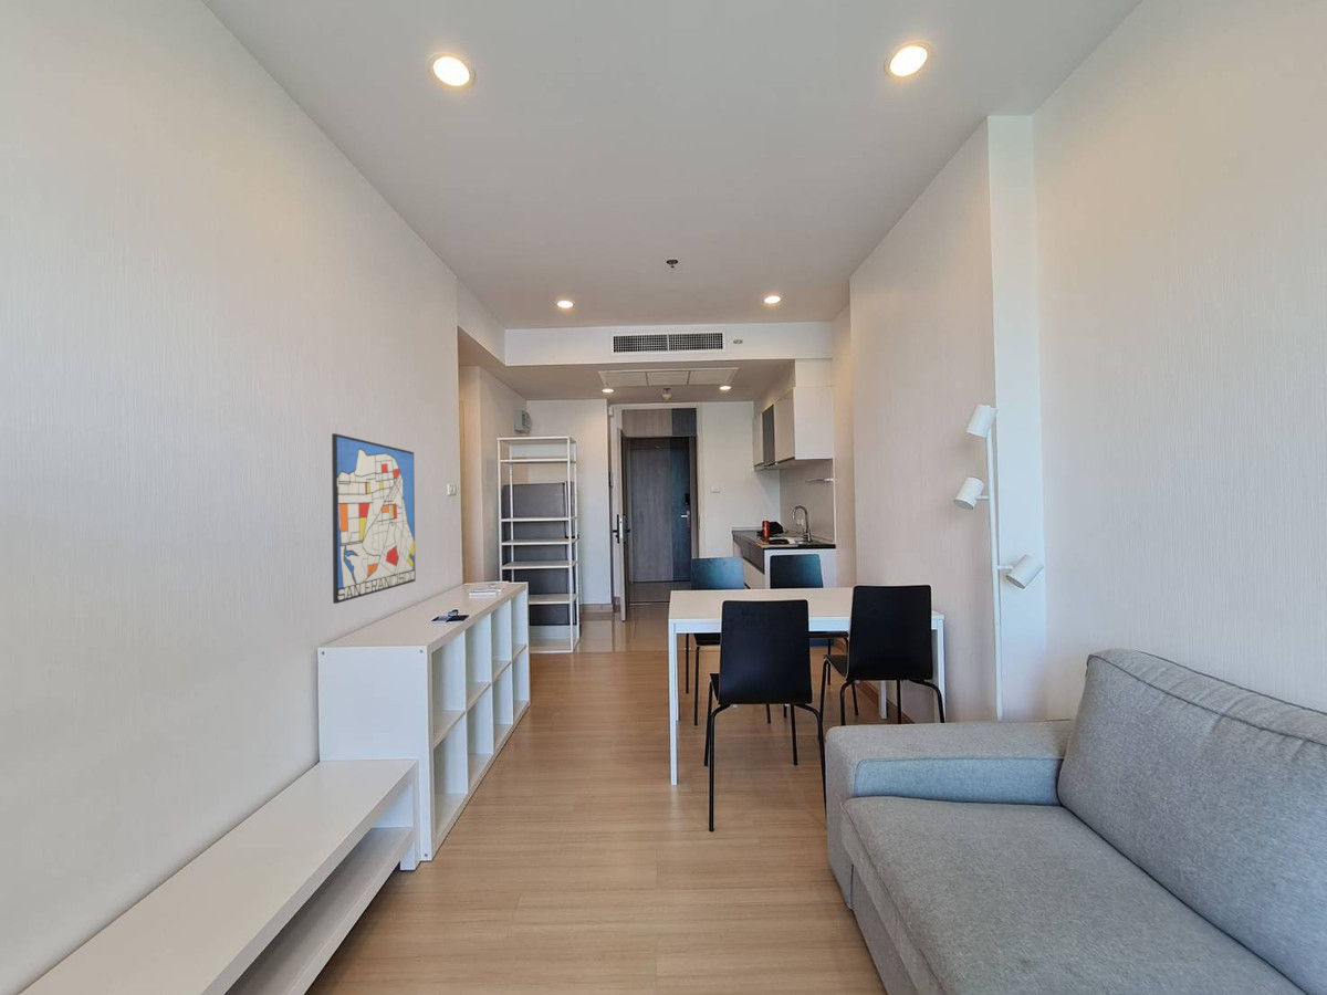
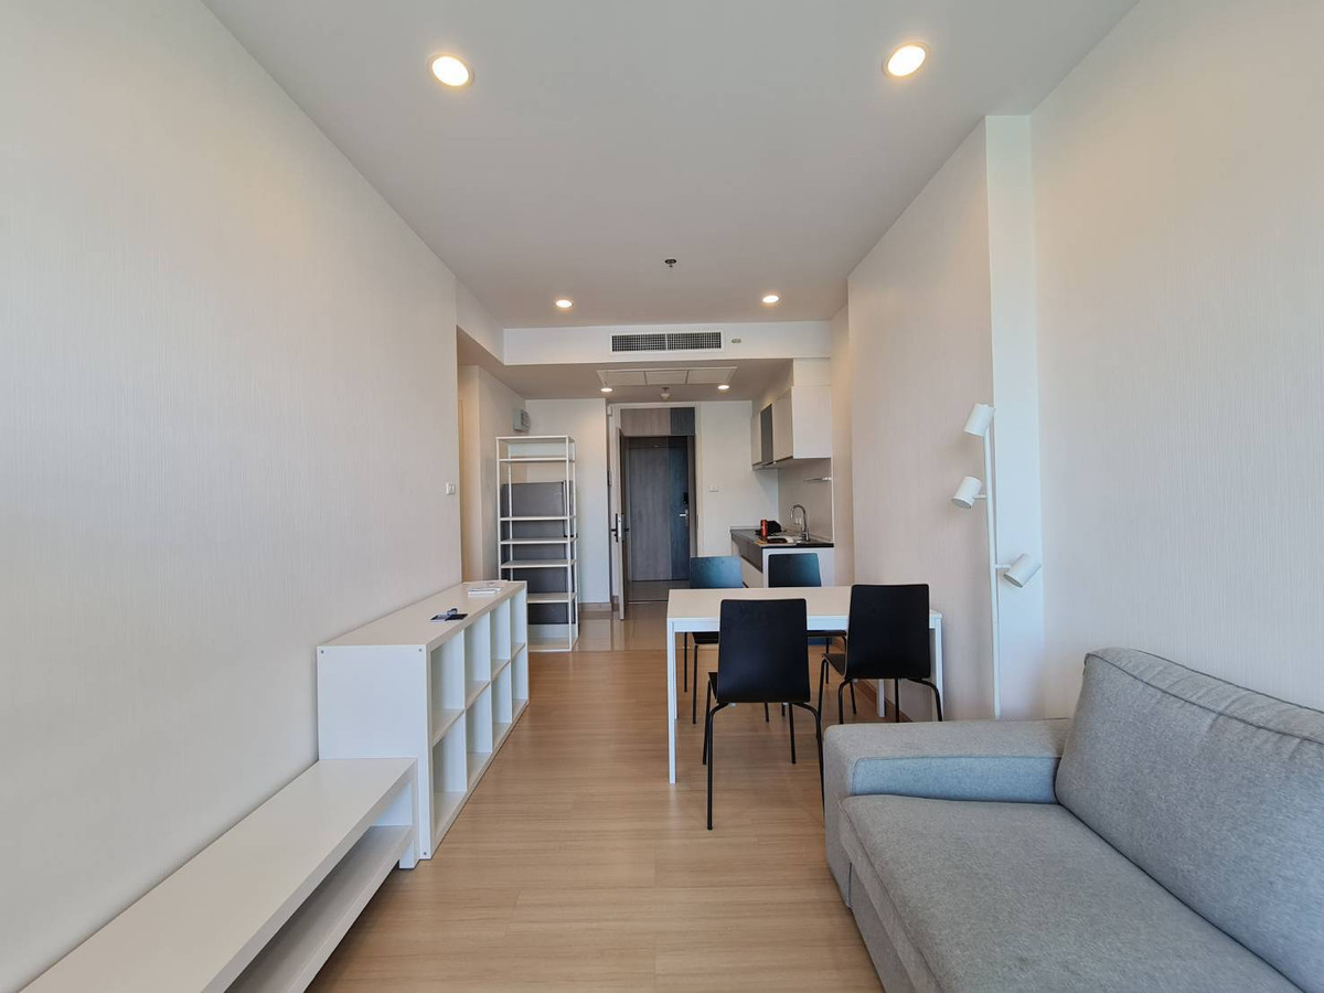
- wall art (379, 516)
